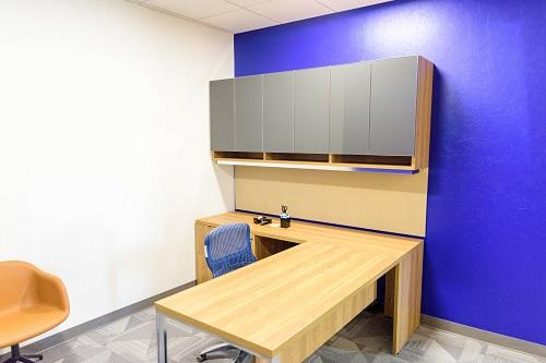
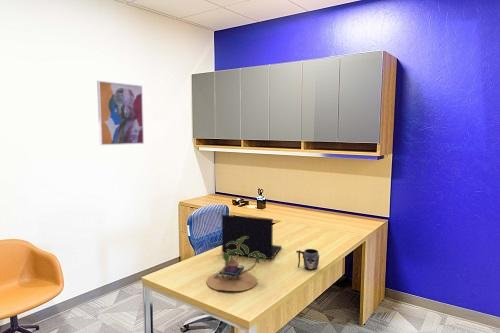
+ mug (307, 259)
+ plant (237, 260)
+ wall art (121, 114)
+ laptop (252, 231)
